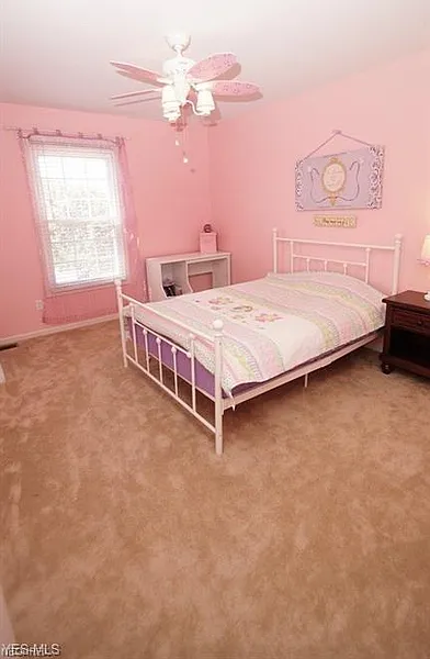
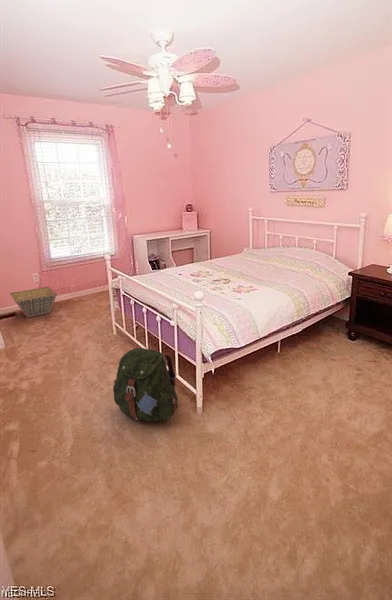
+ backpack (146, 383)
+ basket (34, 303)
